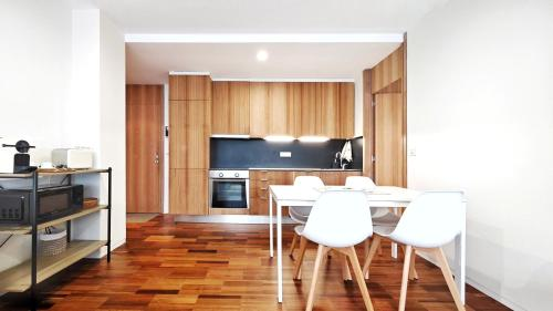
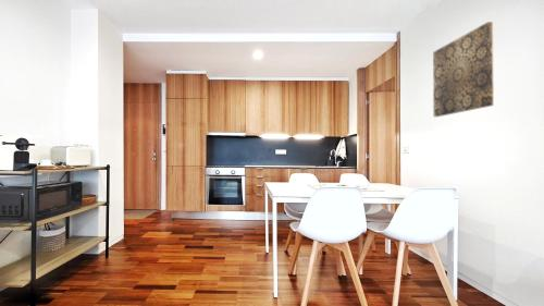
+ wall art (459, 75)
